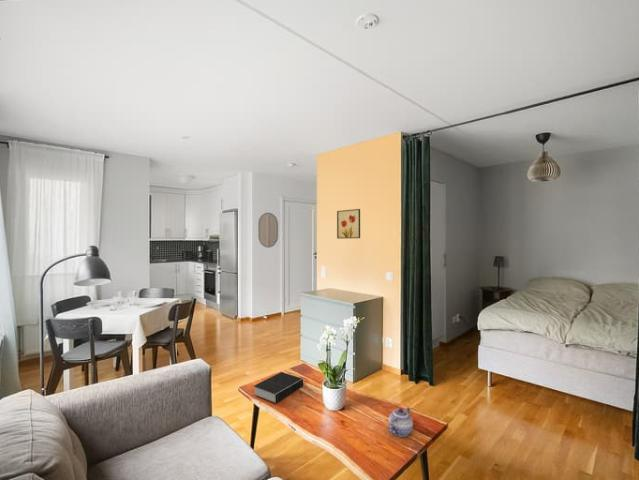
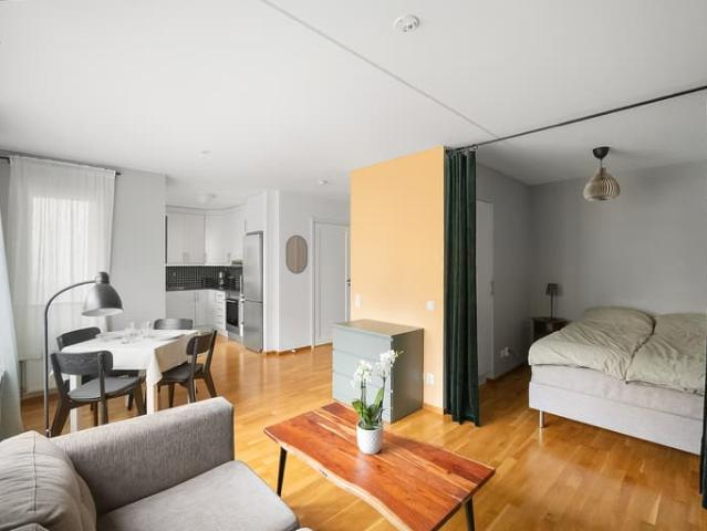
- book (281, 384)
- teapot (400, 420)
- wall art (348, 224)
